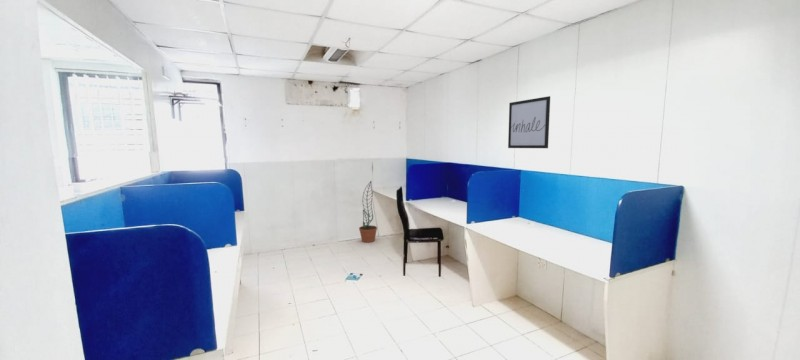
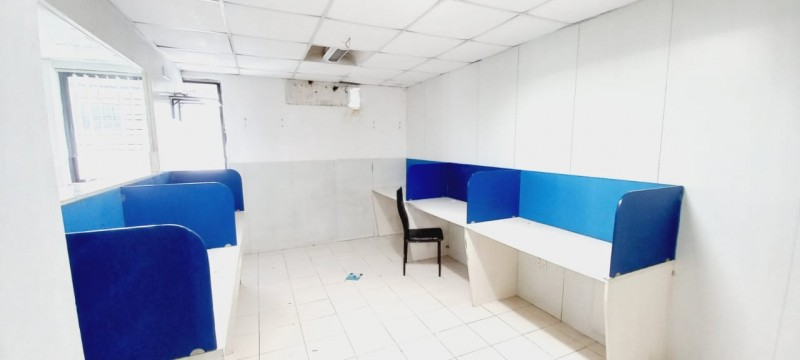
- wall art (527, 124)
- decorative plant (368, 210)
